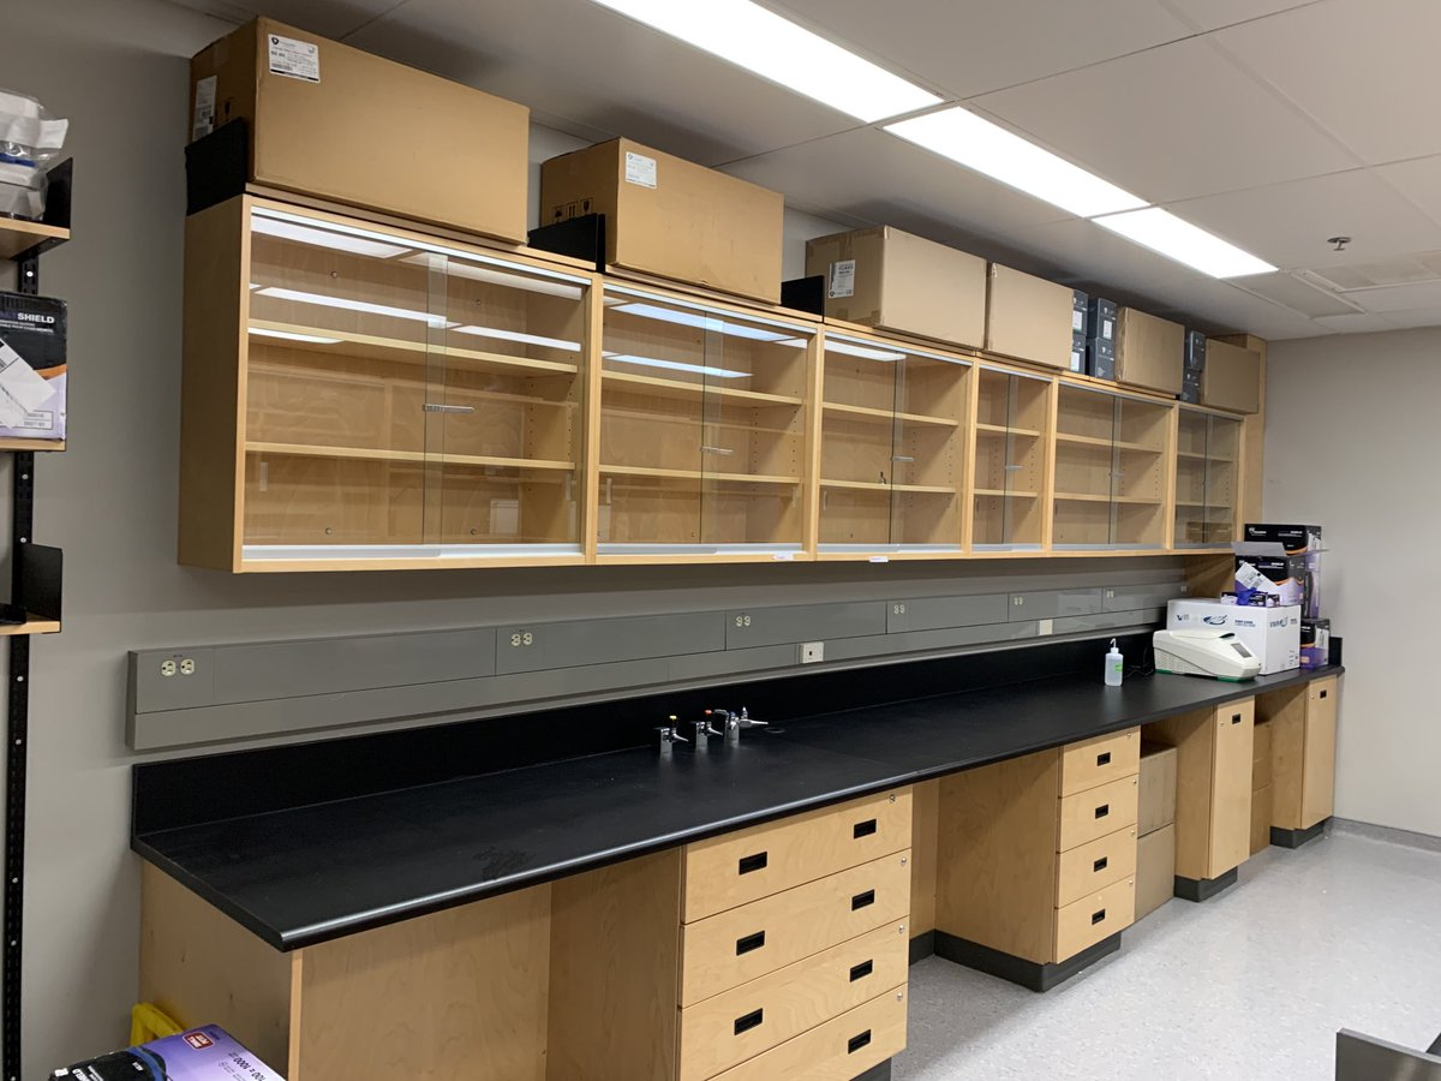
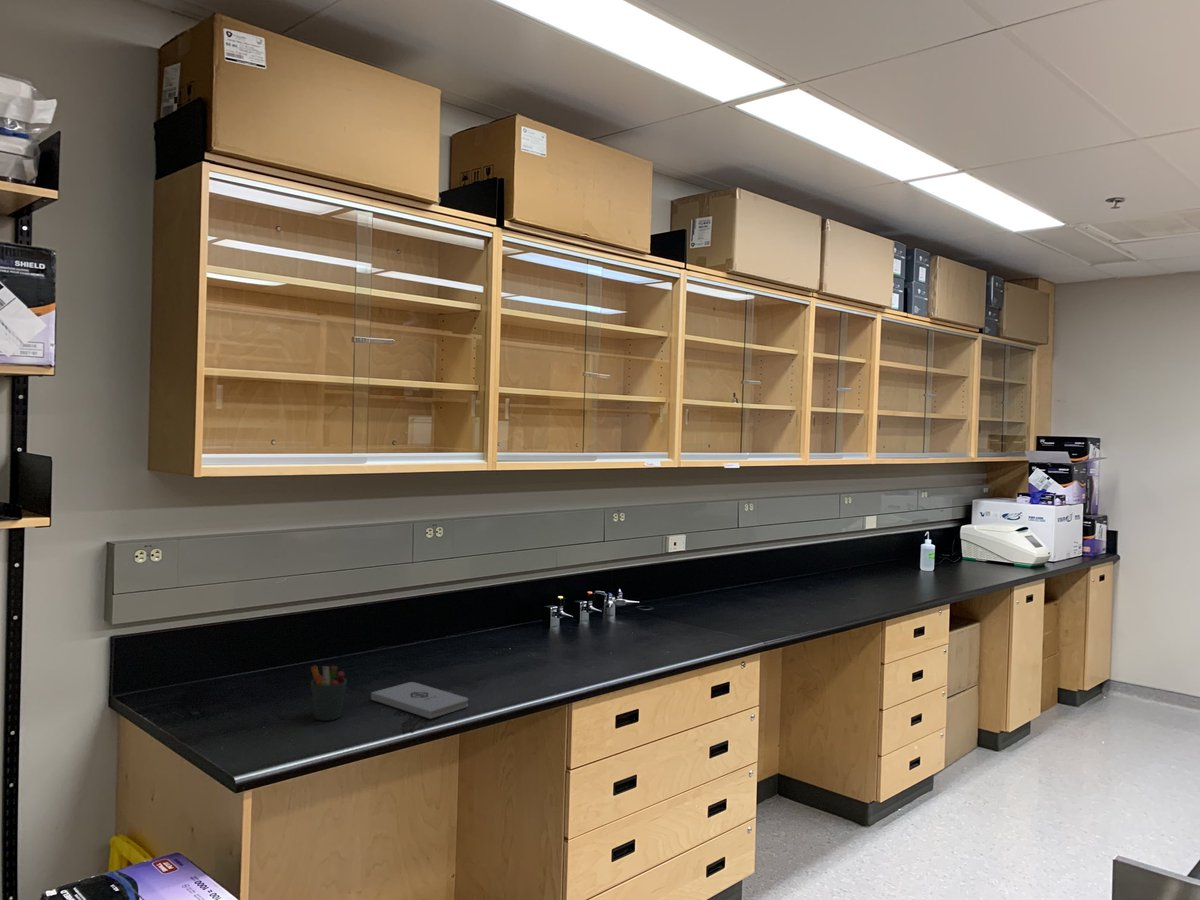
+ notepad (420, 699)
+ pen holder (328, 689)
